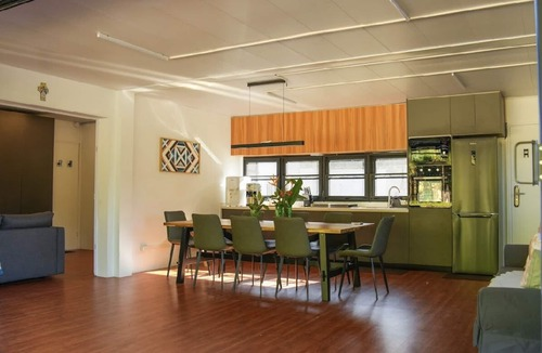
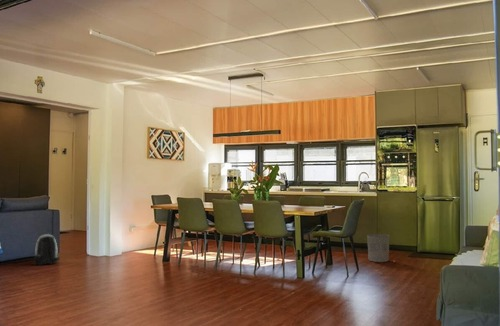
+ backpack (45, 249)
+ waste bin (378, 247)
